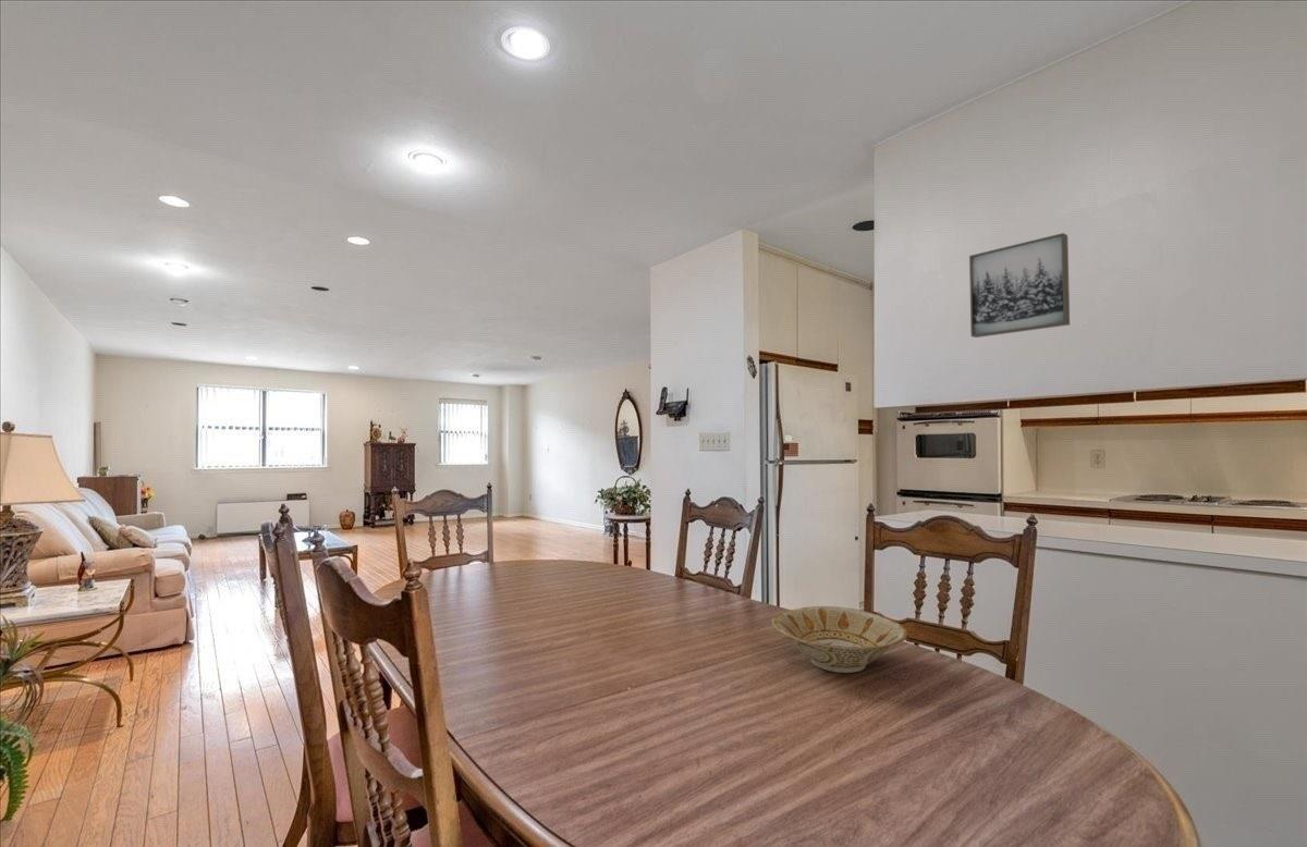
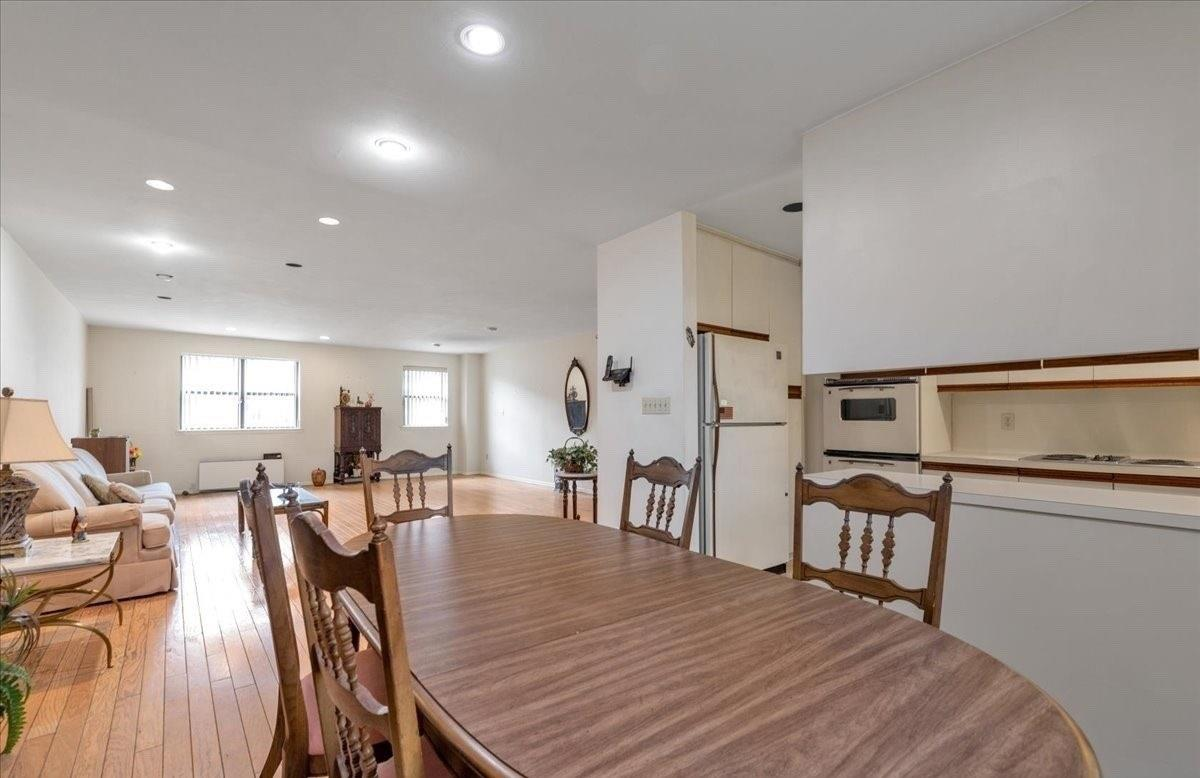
- wall art (1016, 287)
- bowl (838, 643)
